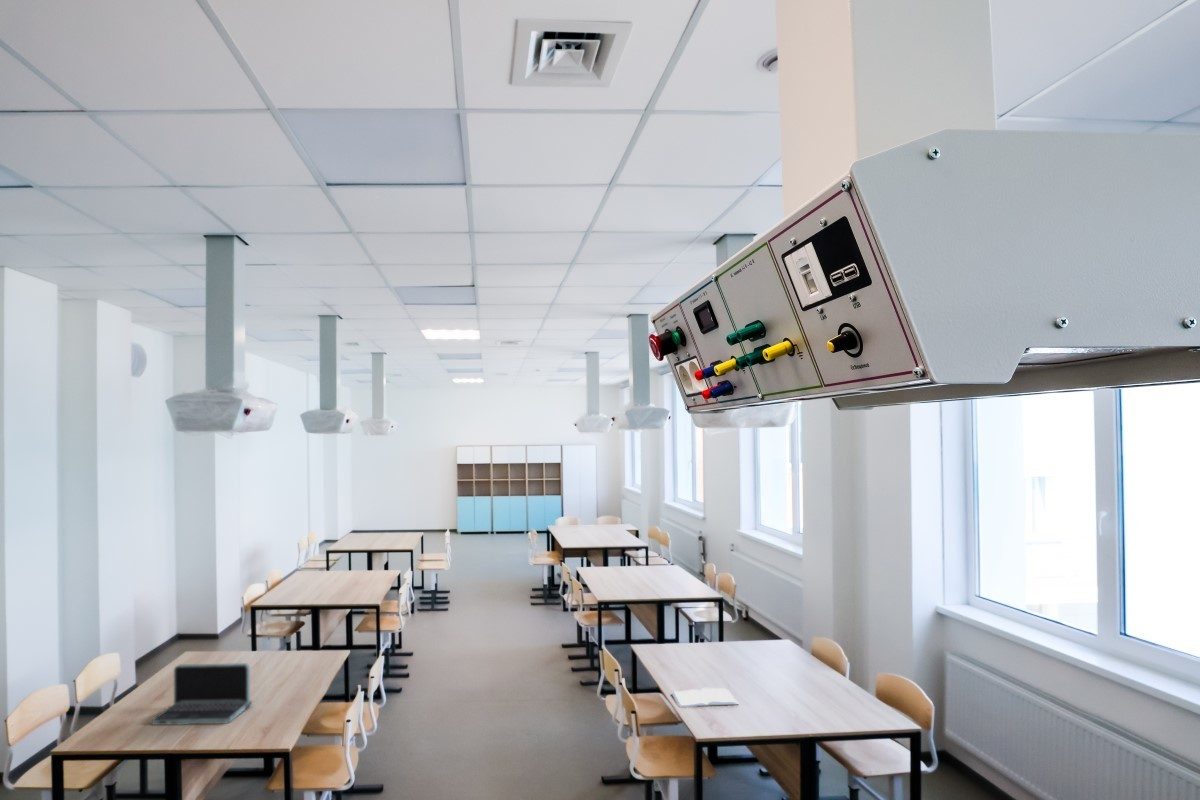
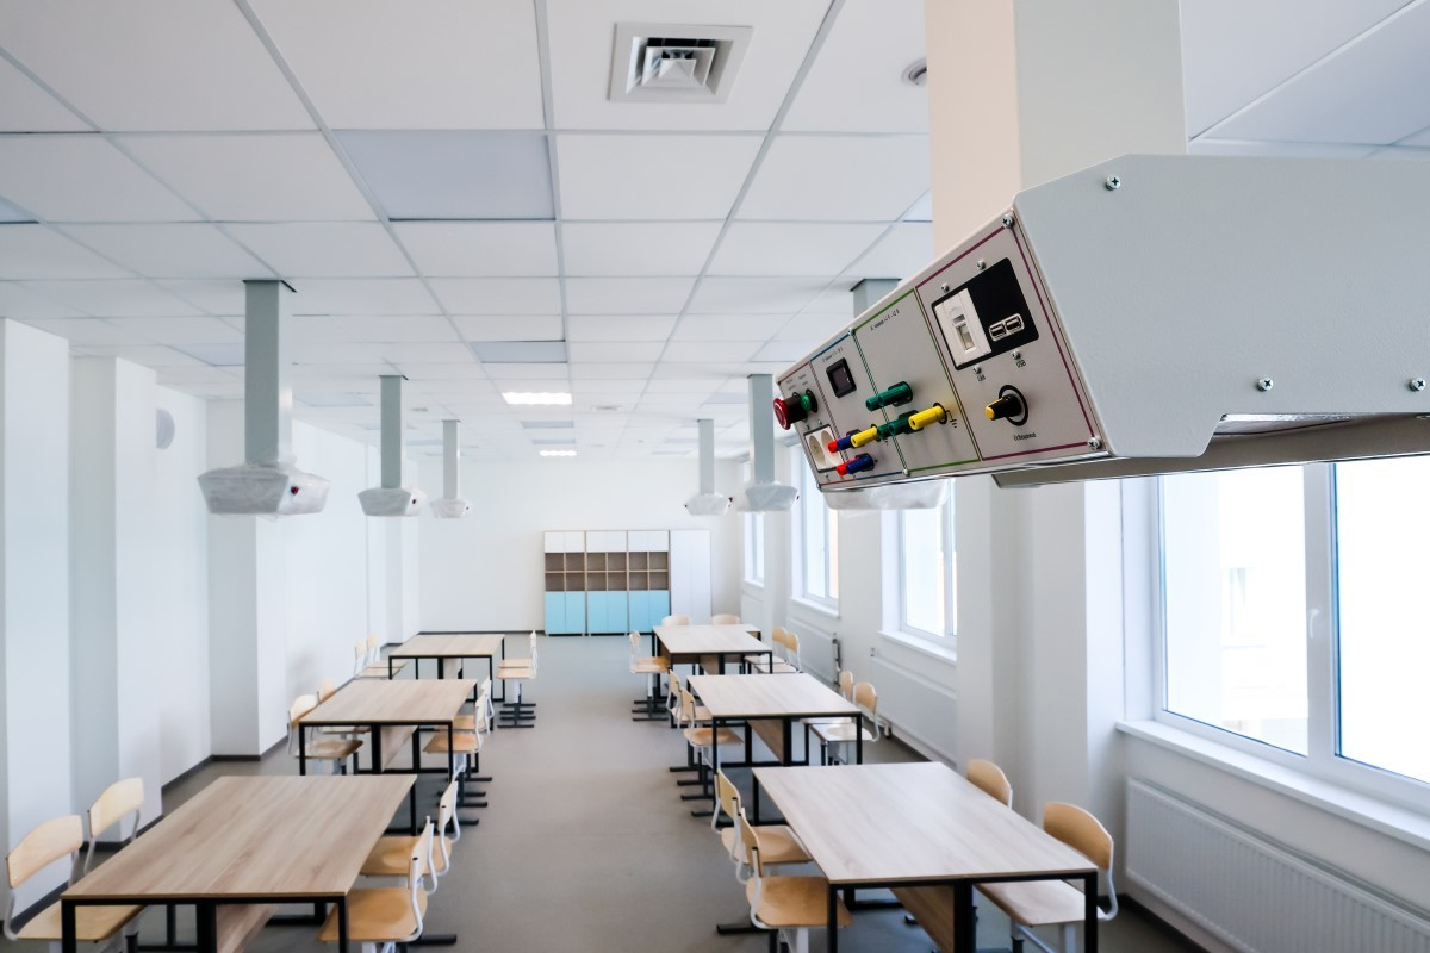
- book (704, 696)
- laptop (201, 691)
